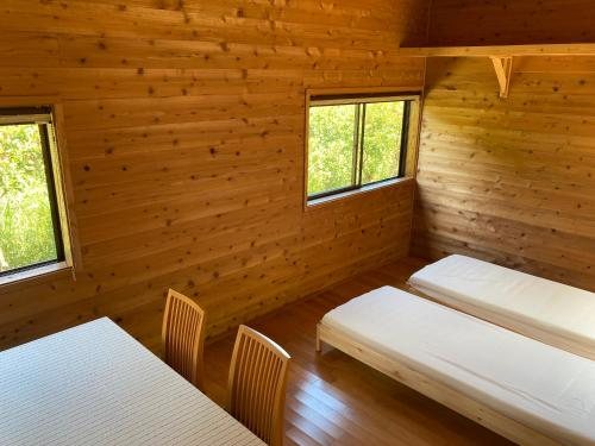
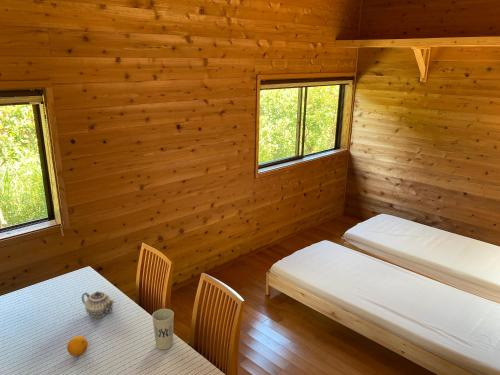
+ teapot (98, 302)
+ fruit (77, 345)
+ cup (163, 329)
